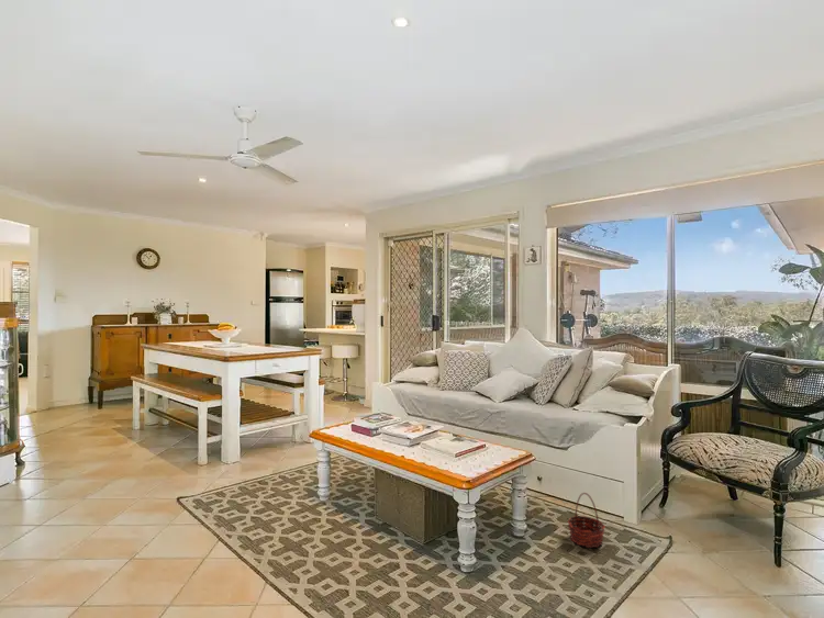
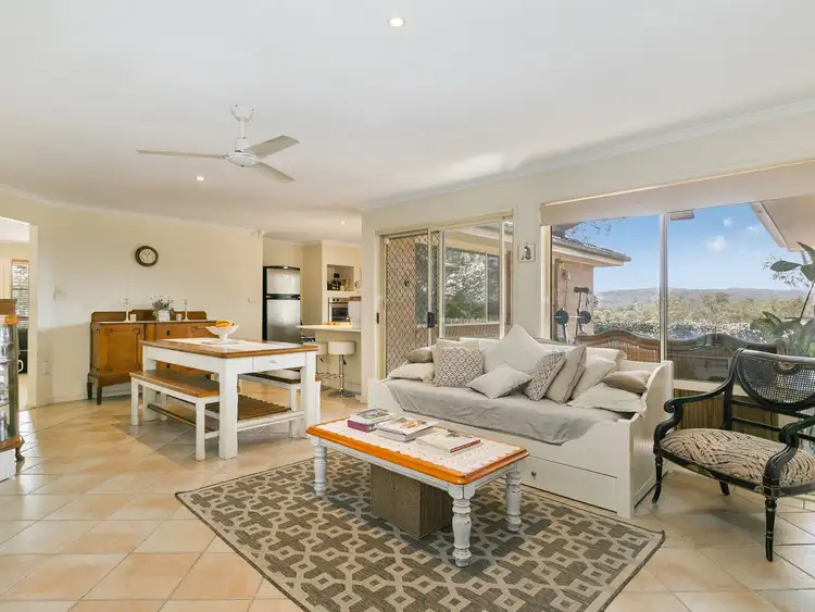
- basket (586, 517)
